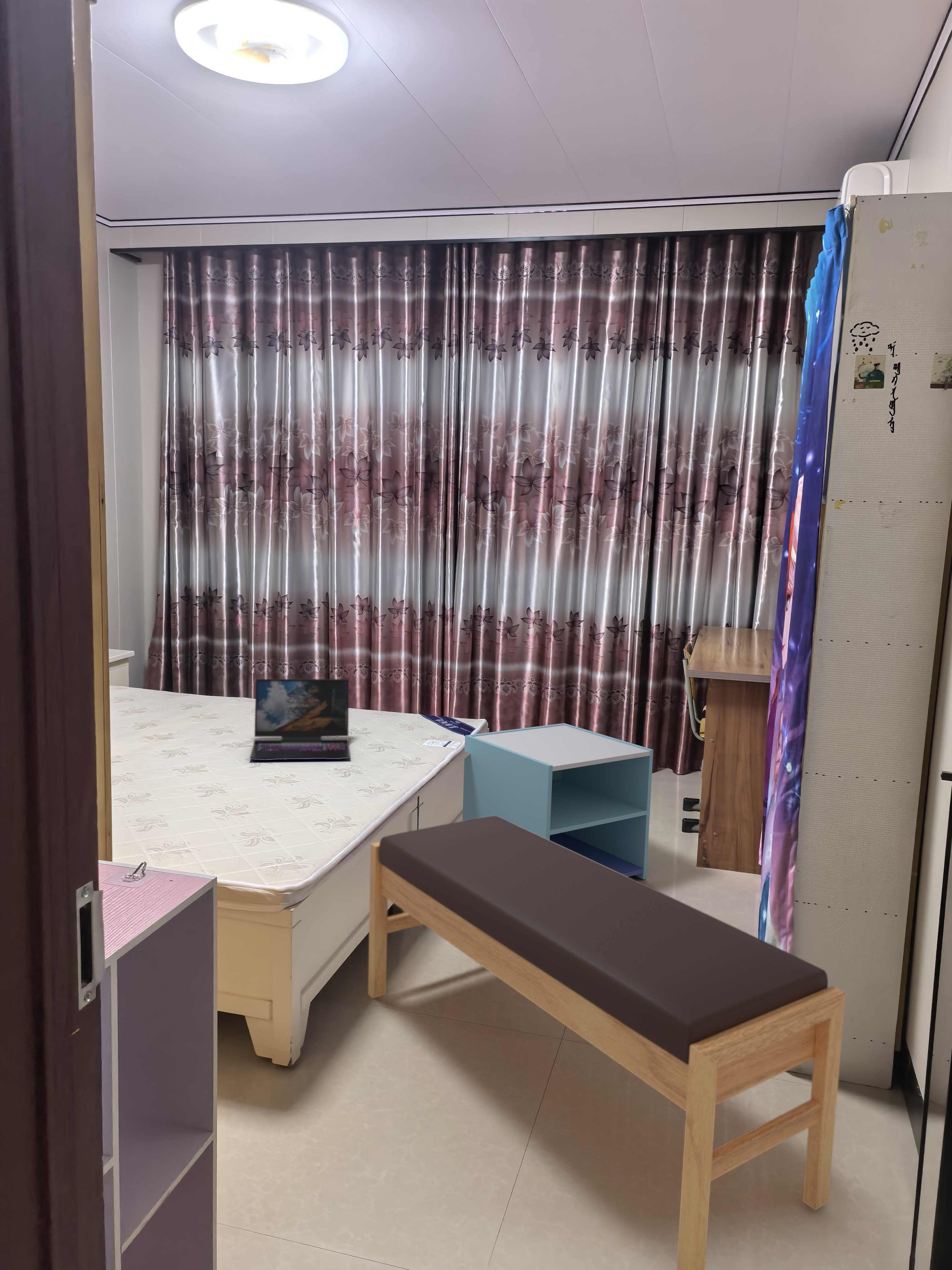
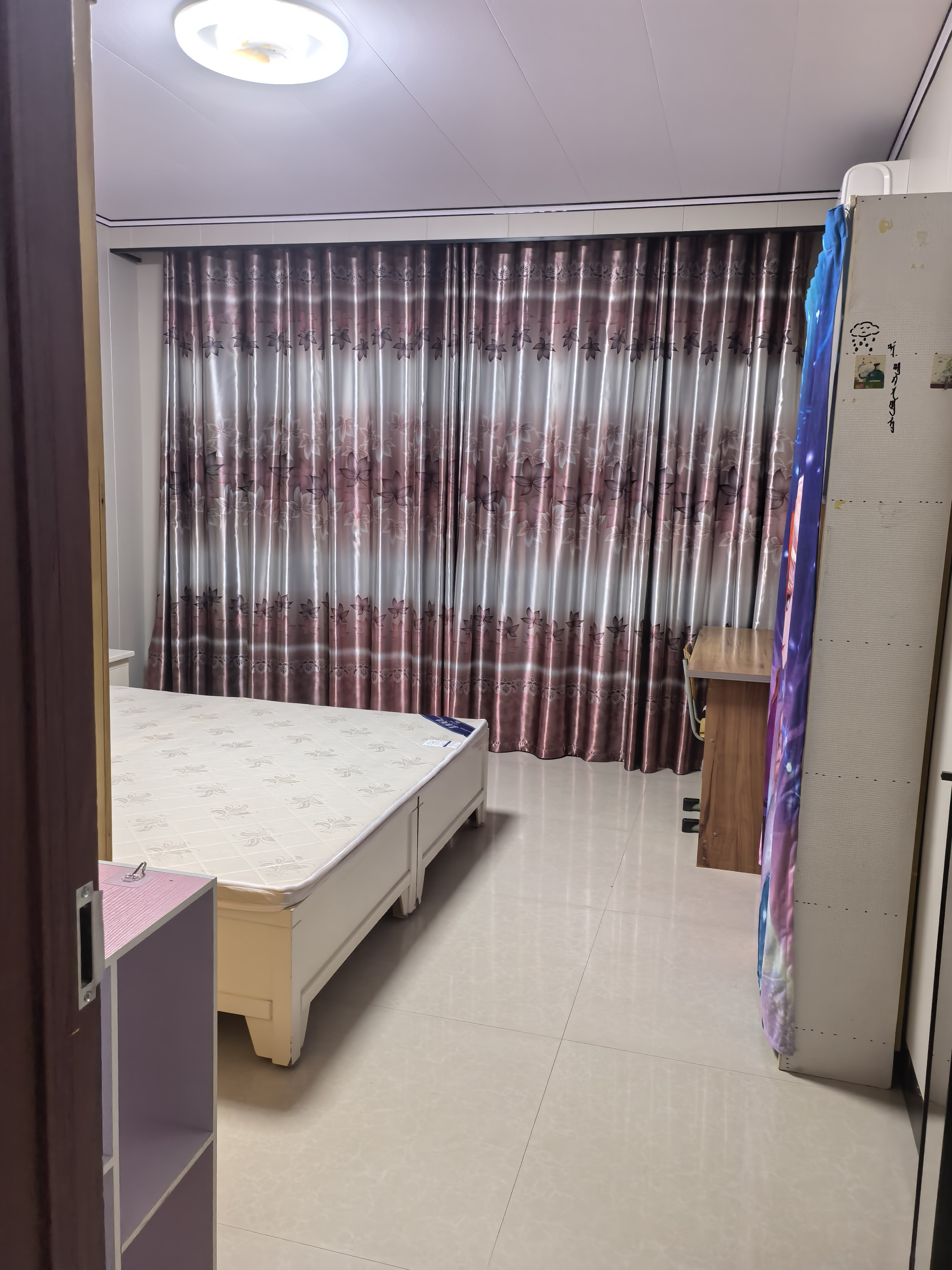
- bench (564, 987)
- nightstand (554, 806)
- laptop (302, 718)
